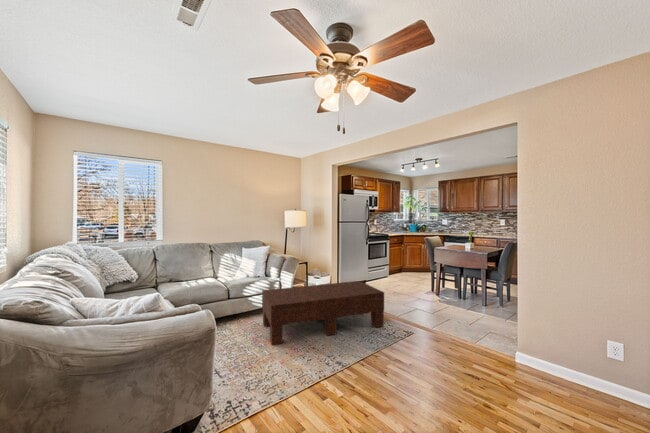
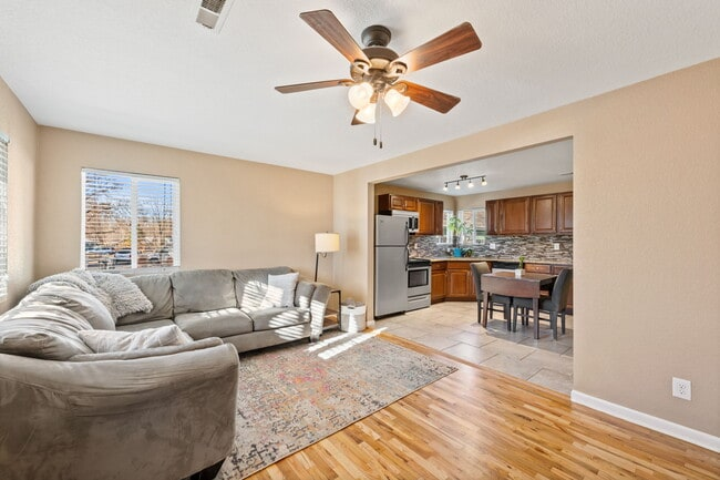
- coffee table (322, 308)
